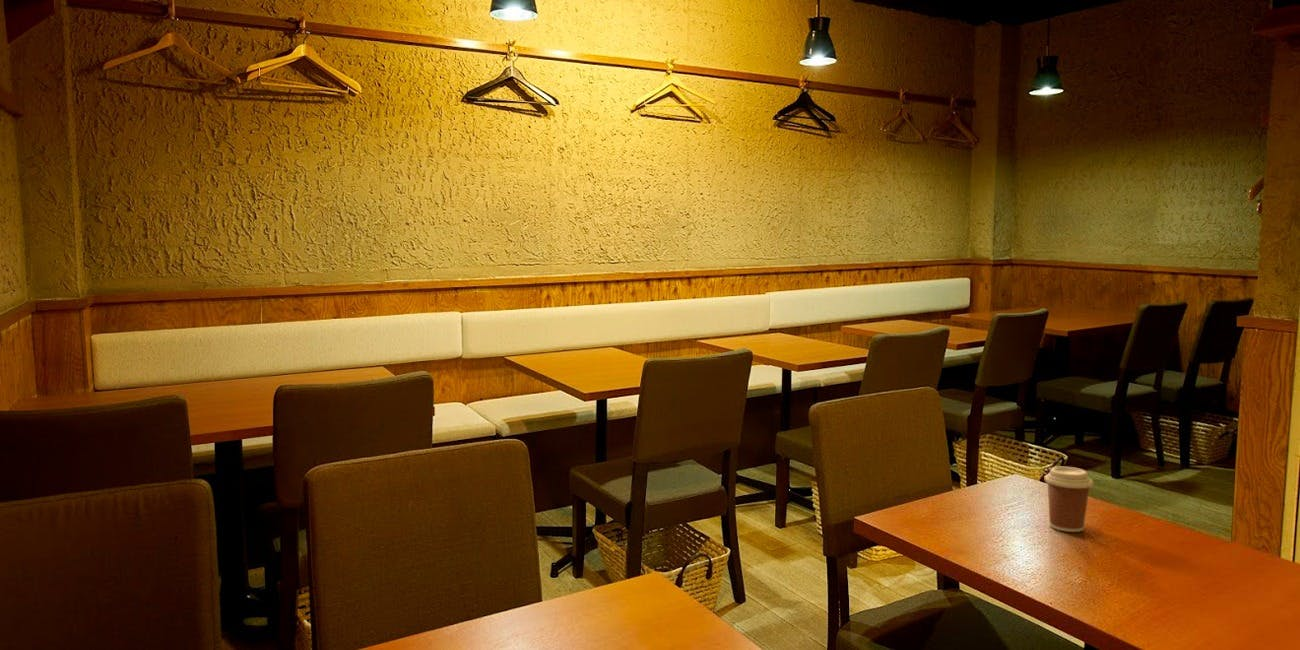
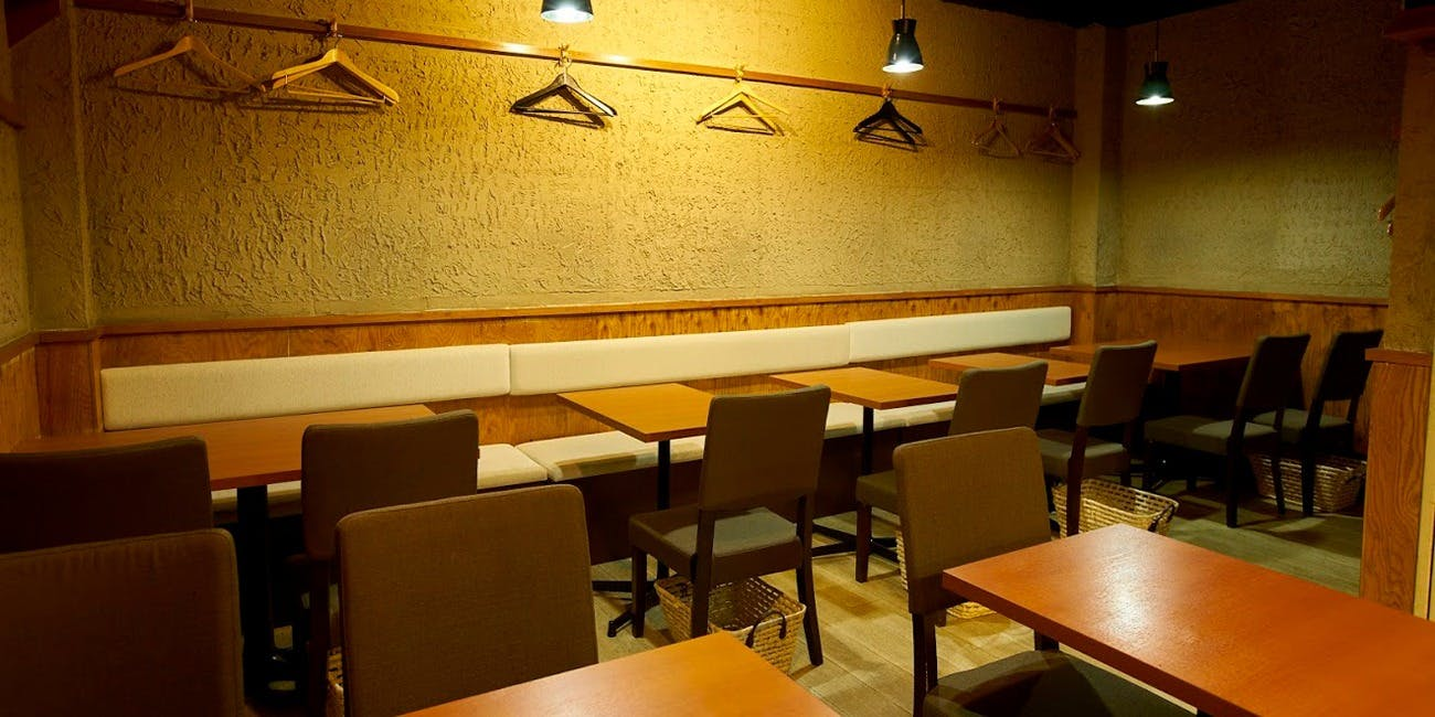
- coffee cup (1067, 498)
